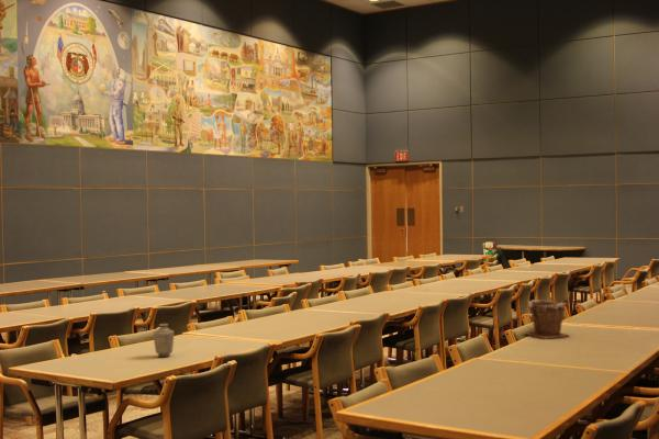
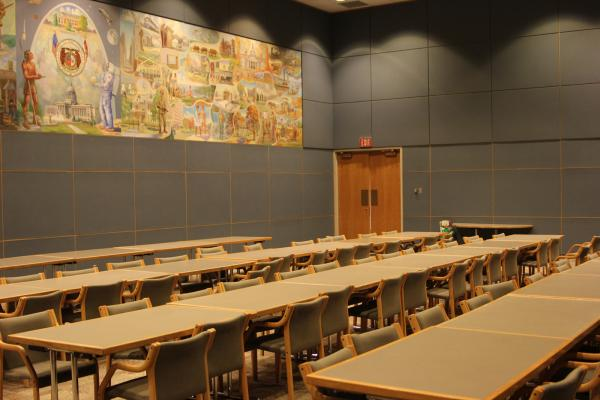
- plant pot (546, 317)
- vase (164, 339)
